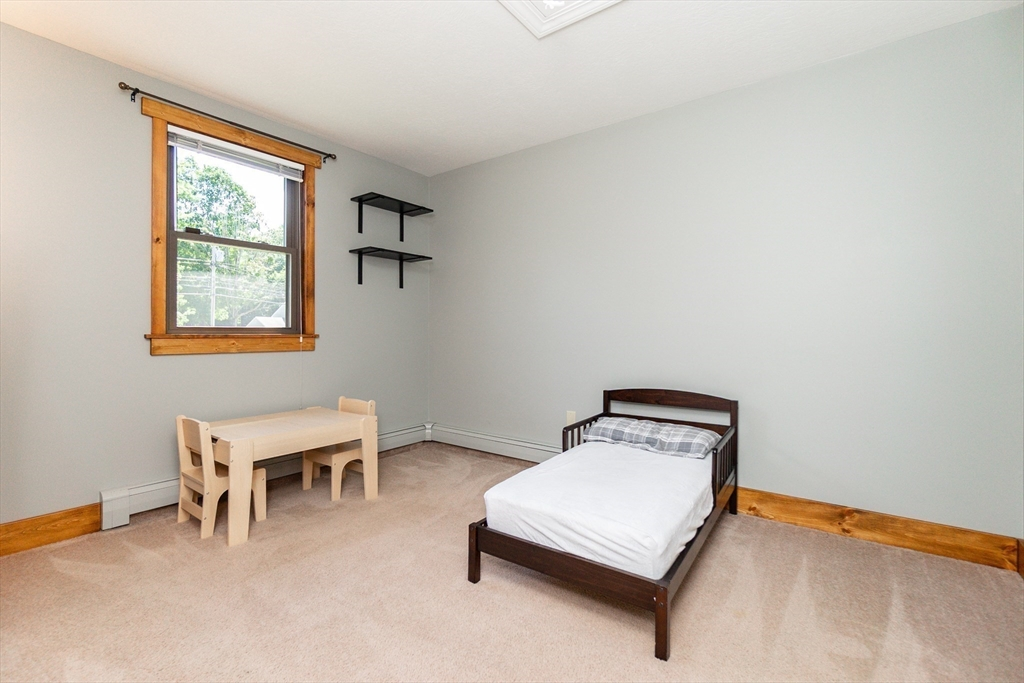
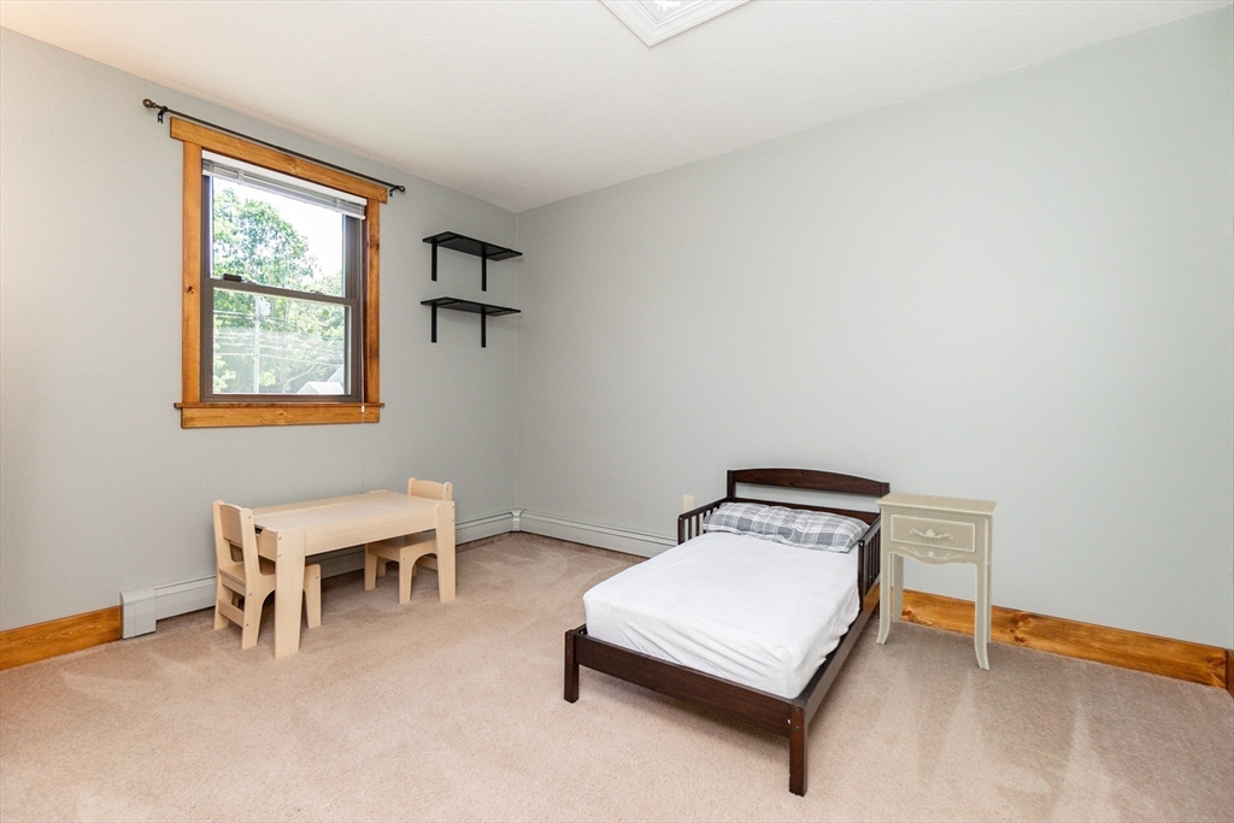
+ nightstand (935, 565)
